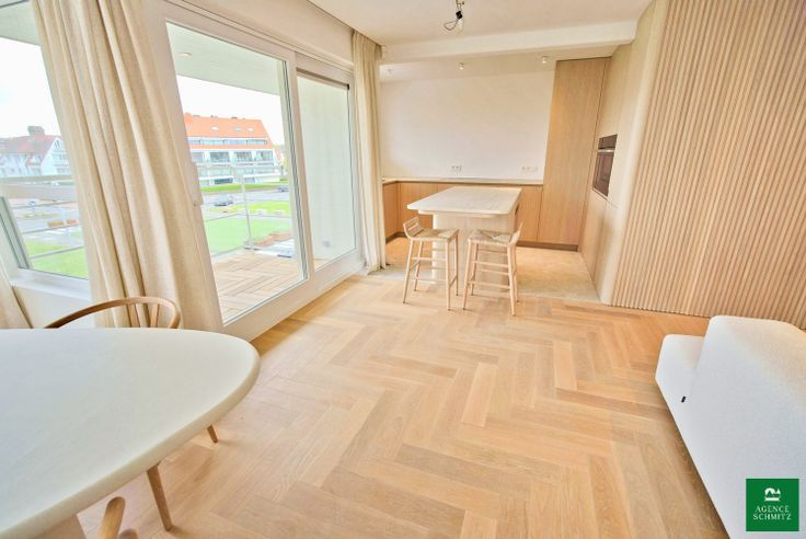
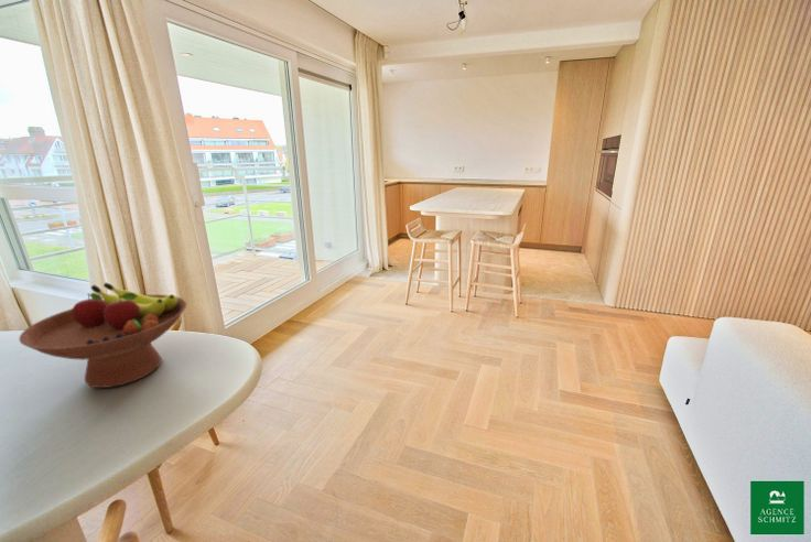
+ fruit bowl (116, 334)
